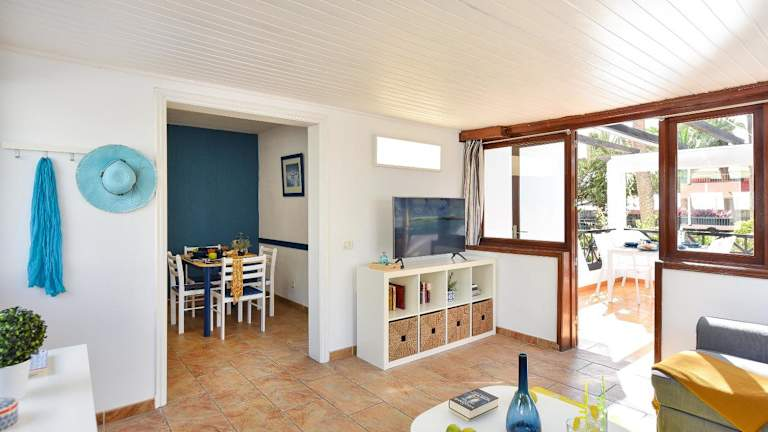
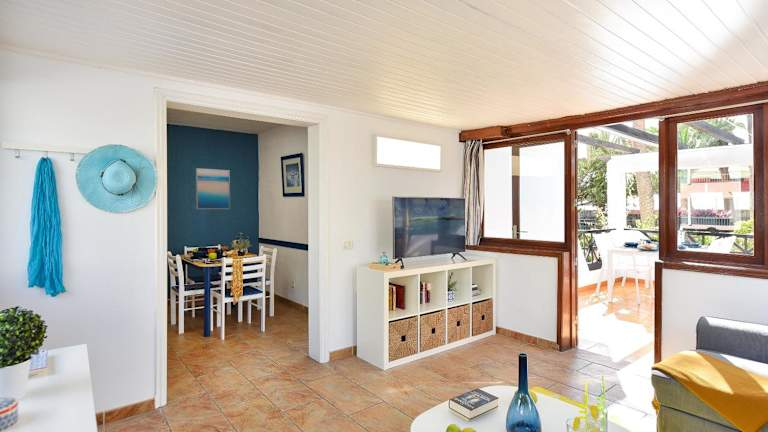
+ wall art (213, 189)
